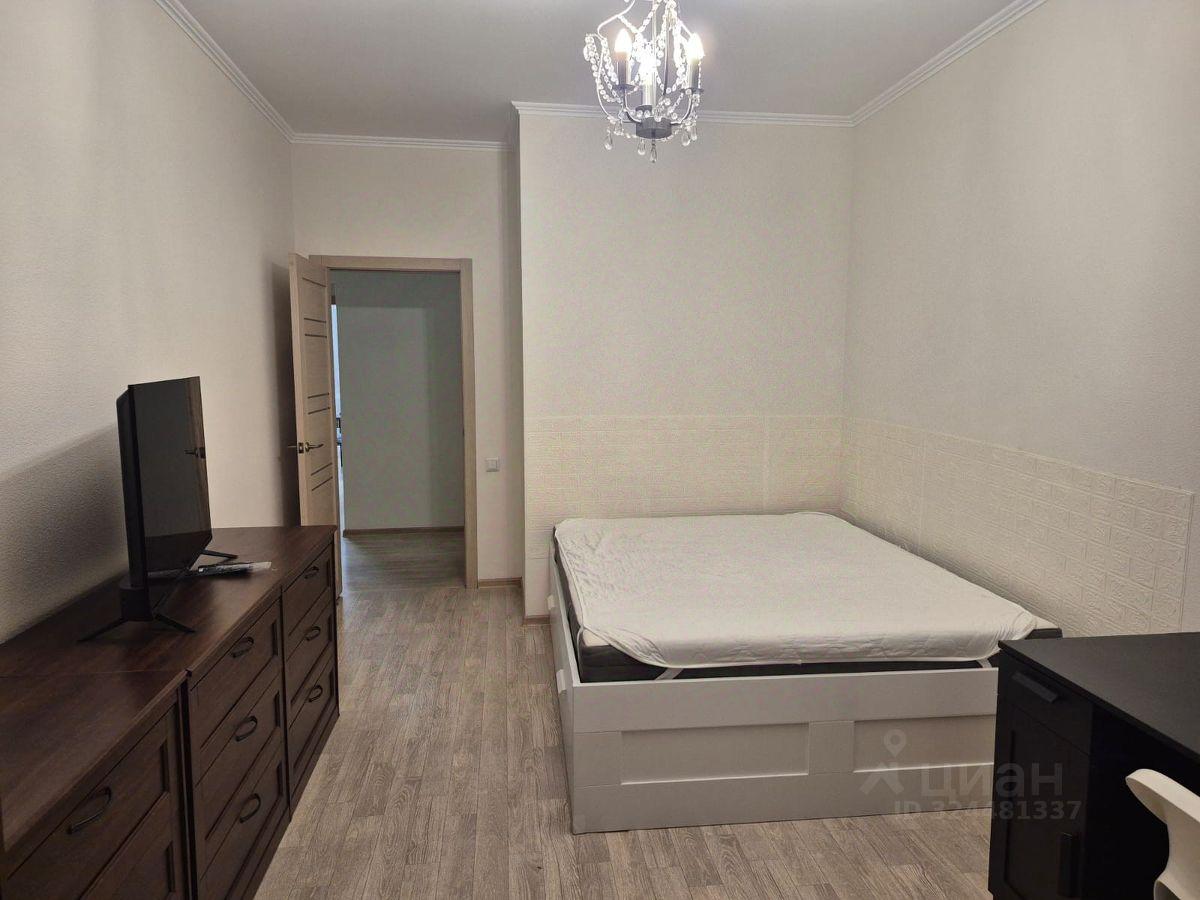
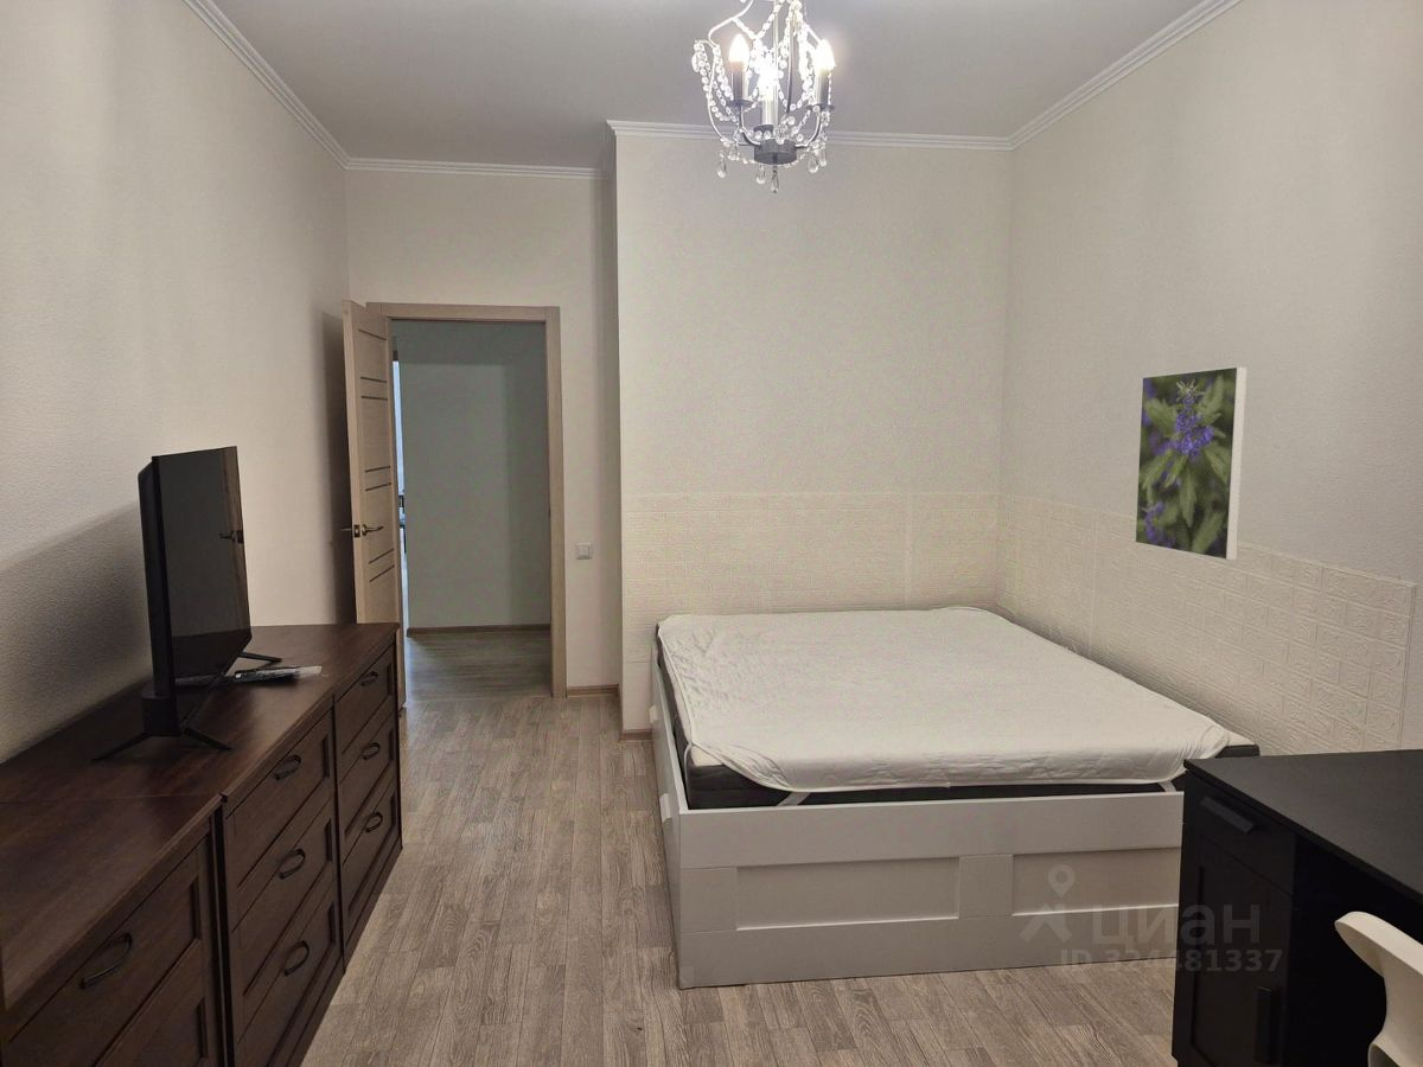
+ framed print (1186, 462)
